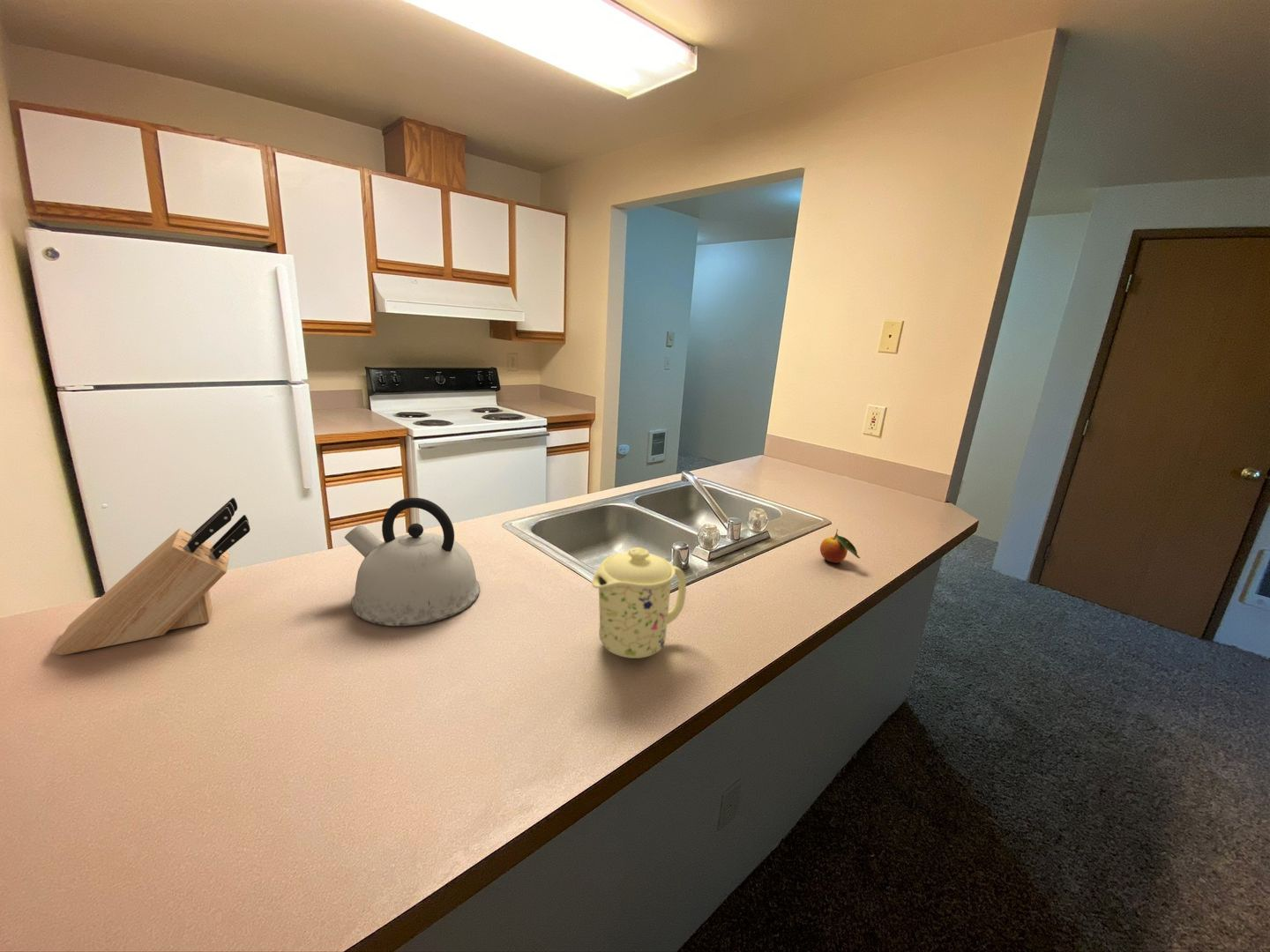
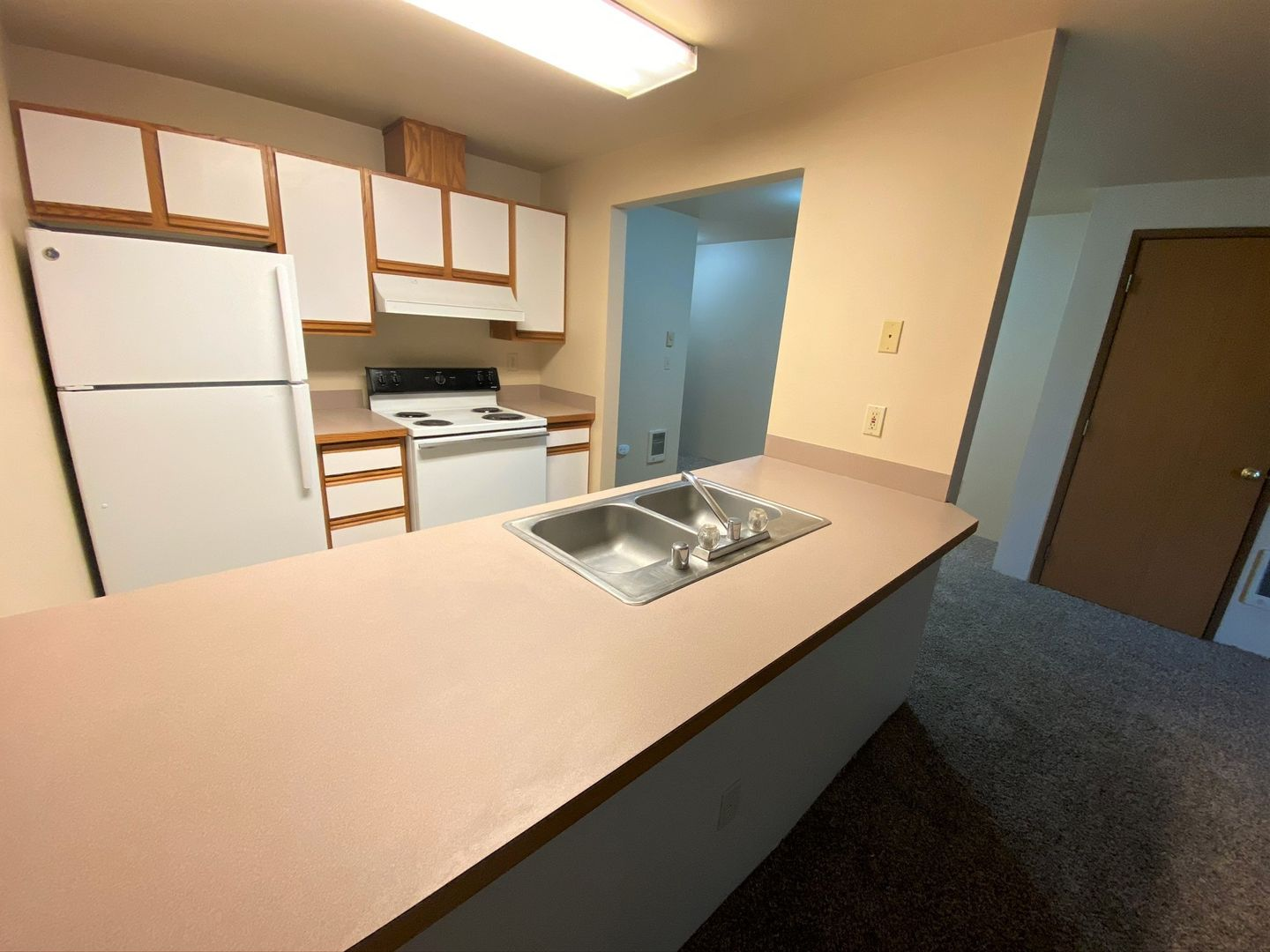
- kettle (410, 547)
- fruit (840, 547)
- mug (639, 599)
- knife block (159, 568)
